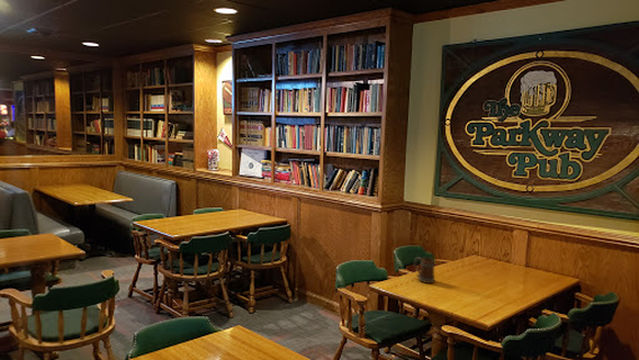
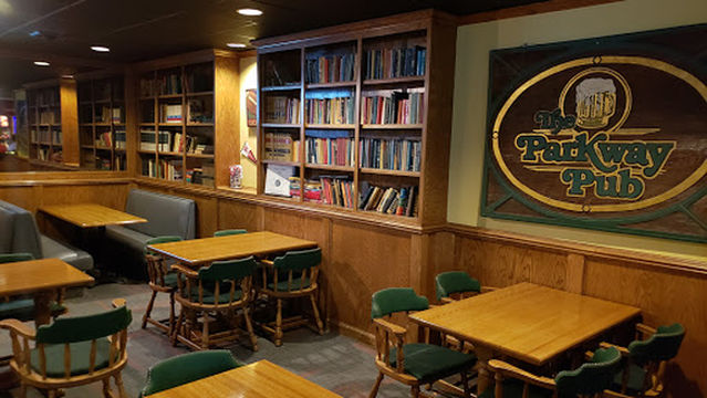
- beer mug (424, 269)
